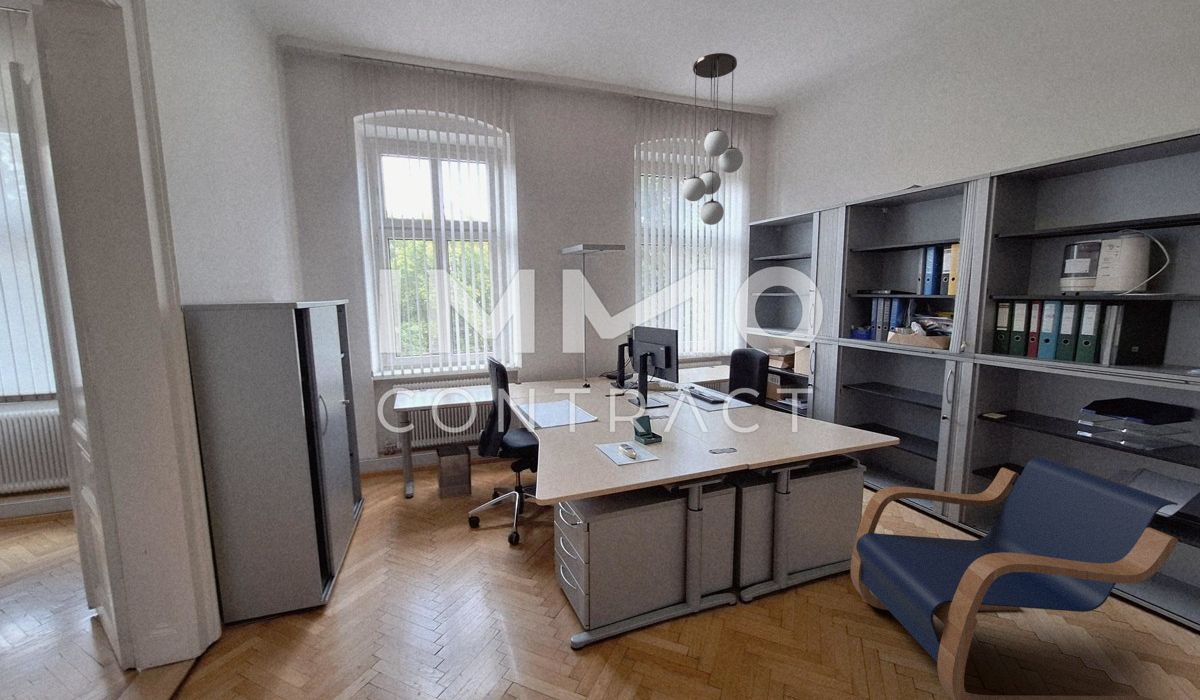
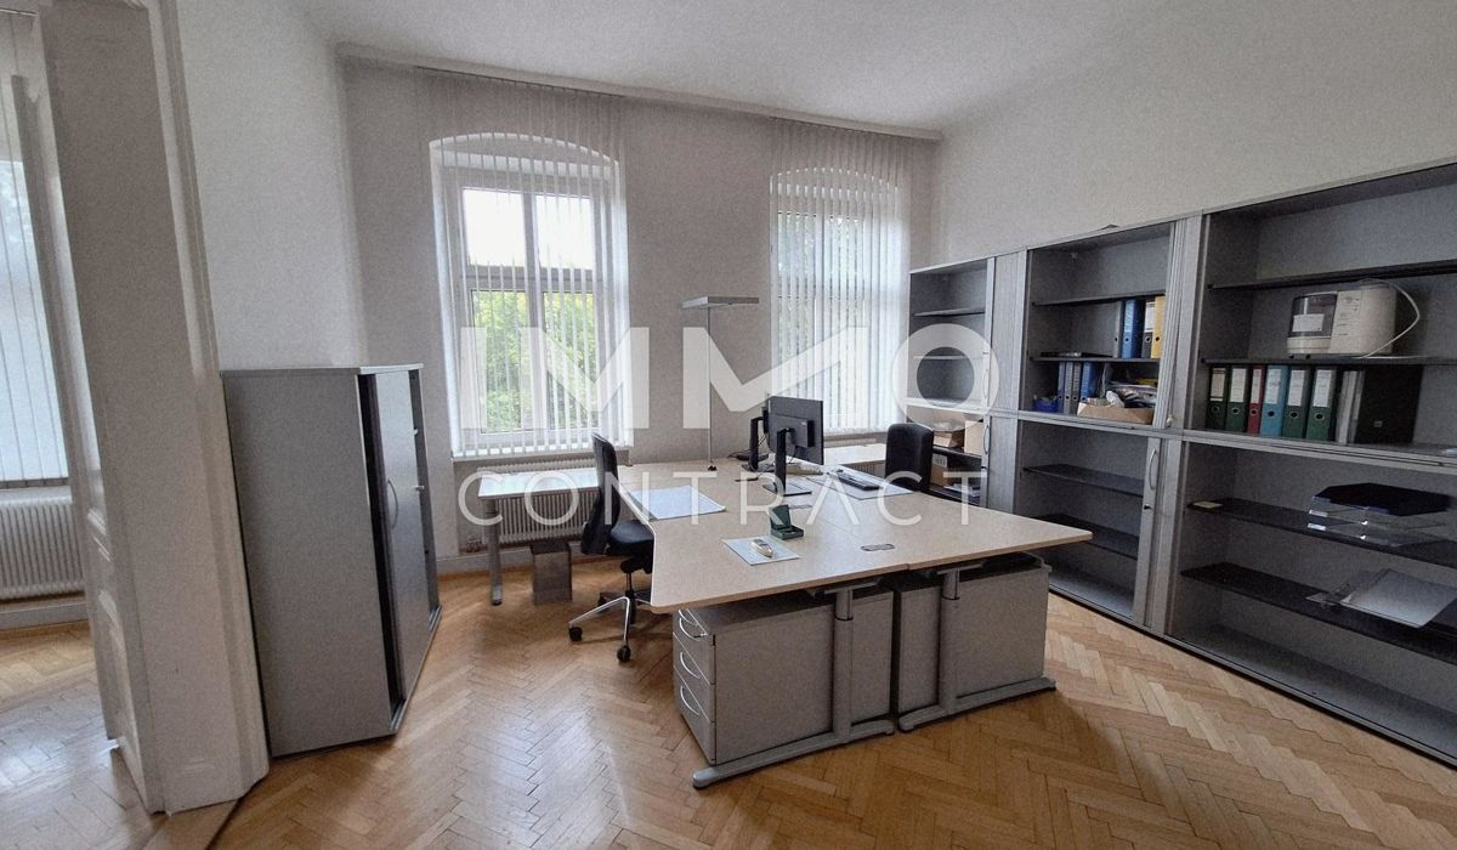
- lounge chair (990, 566)
- light fixture (712, 146)
